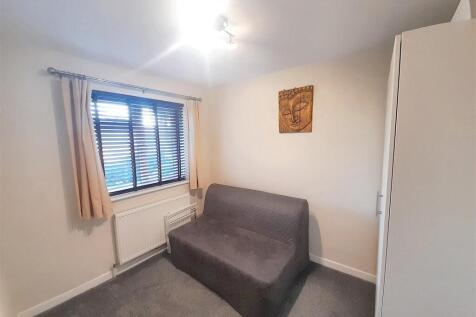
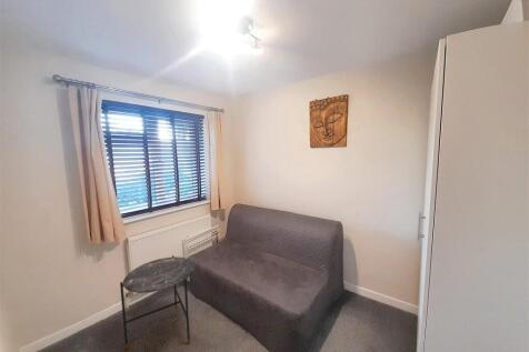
+ side table (163, 306)
